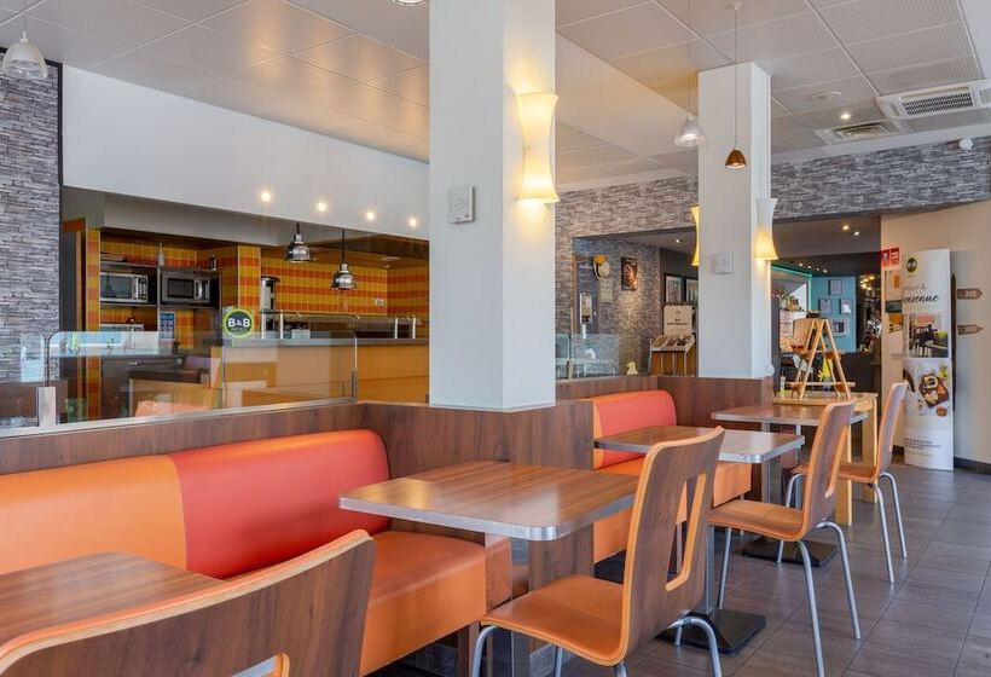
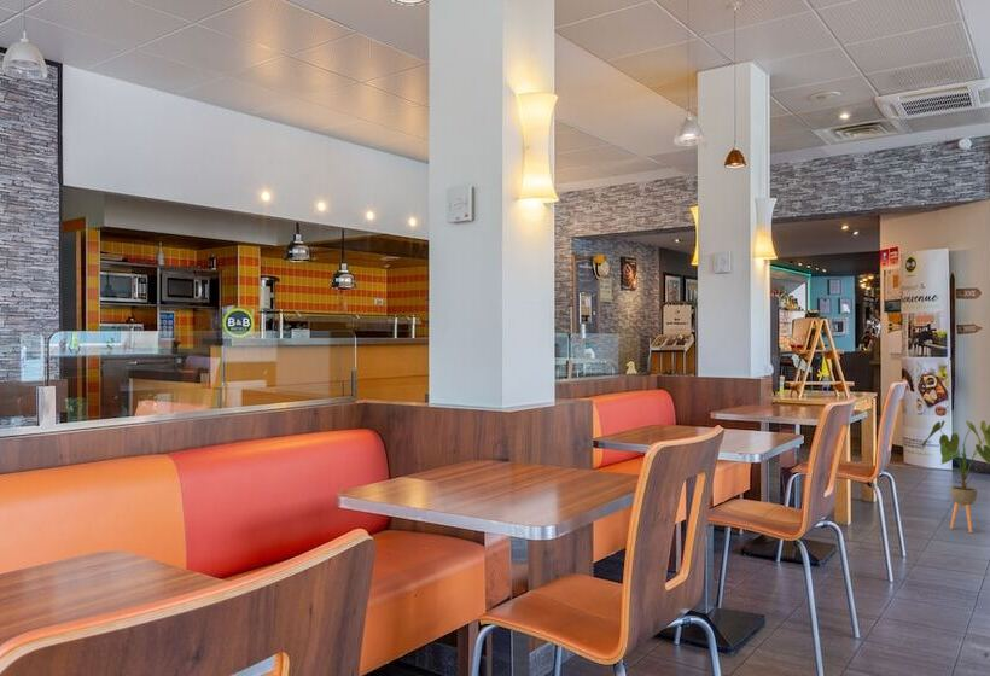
+ house plant (960, 472)
